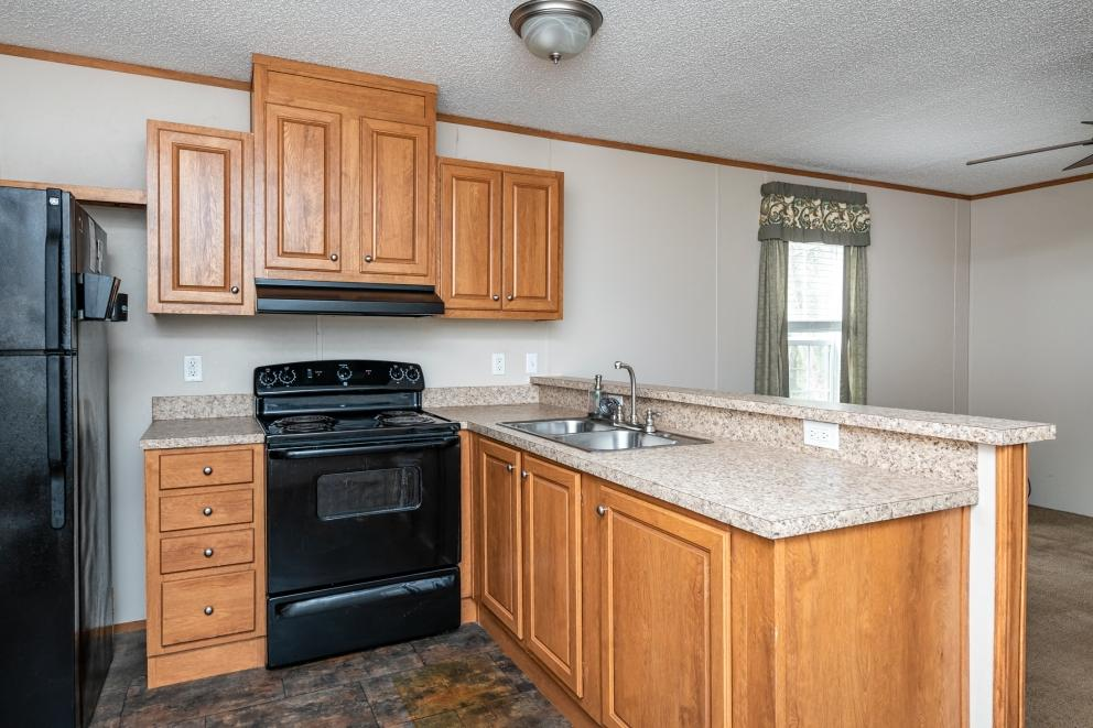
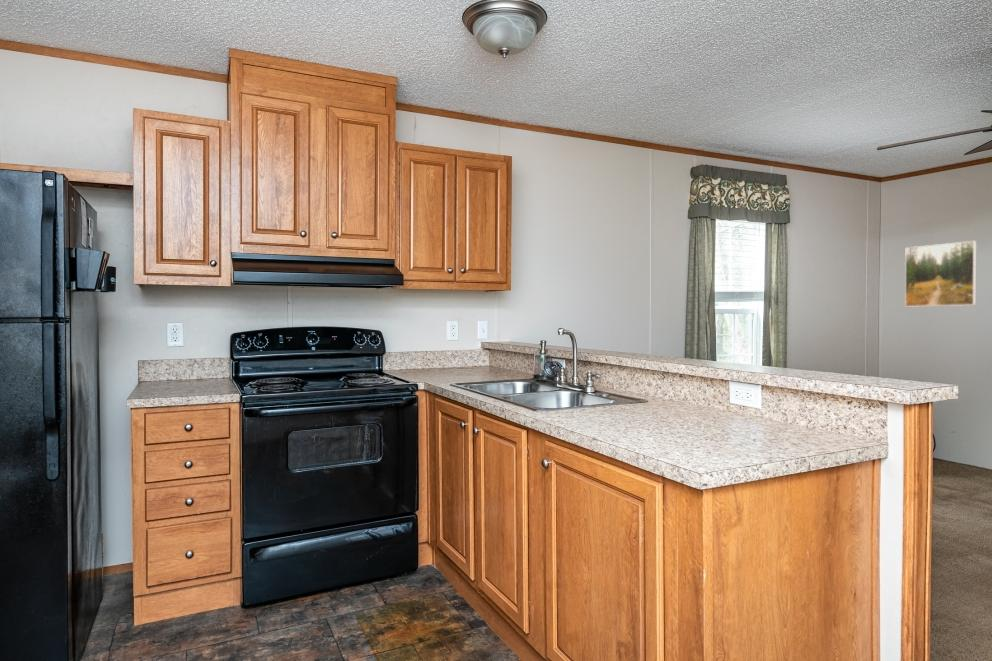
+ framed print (939, 275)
